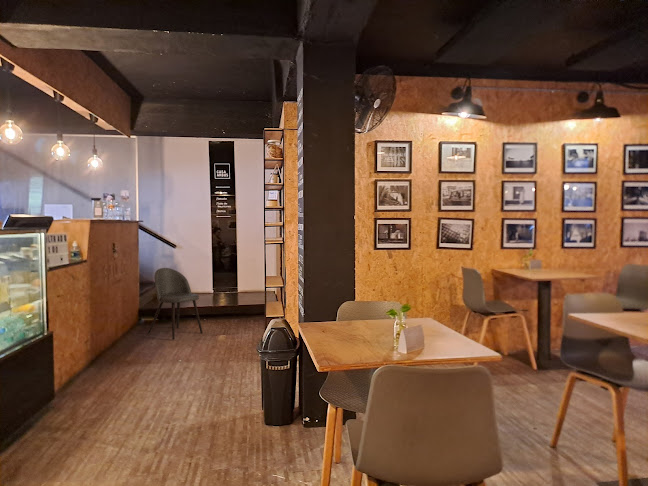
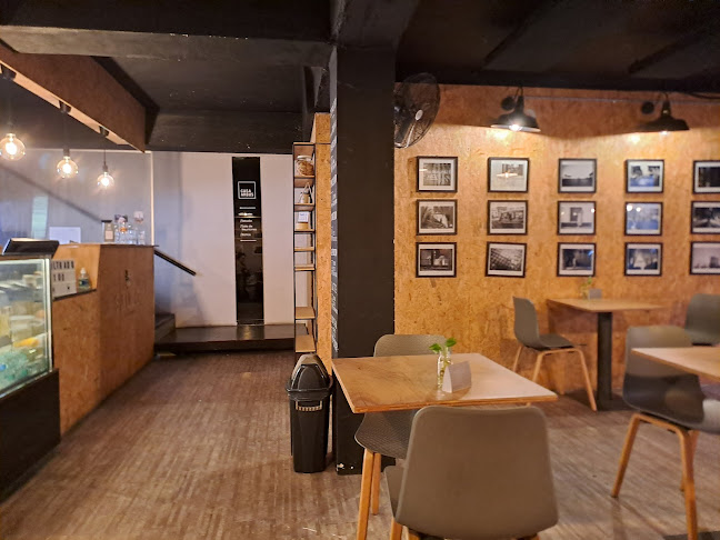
- dining chair (175, 301)
